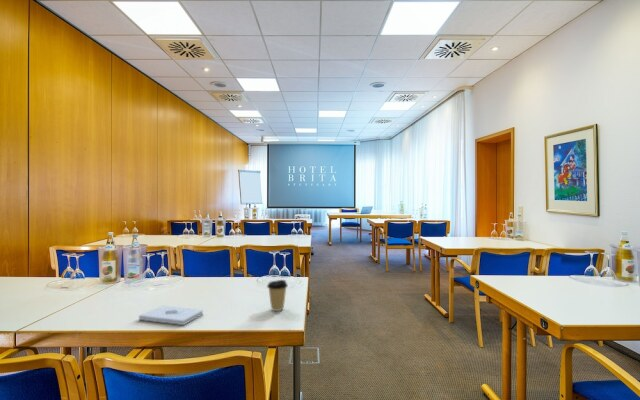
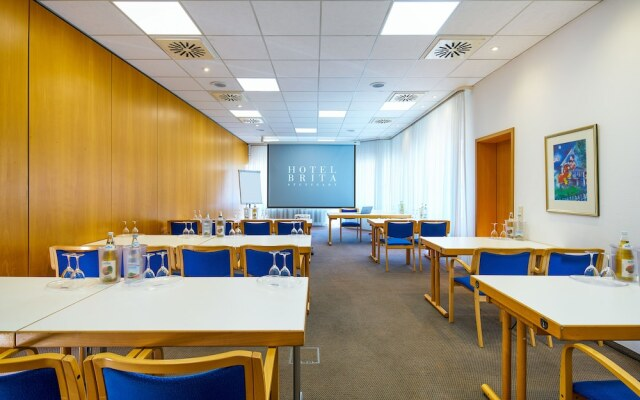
- notepad (172, 314)
- coffee cup (277, 295)
